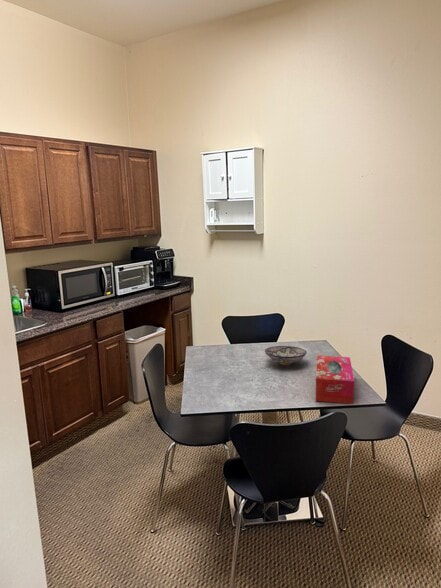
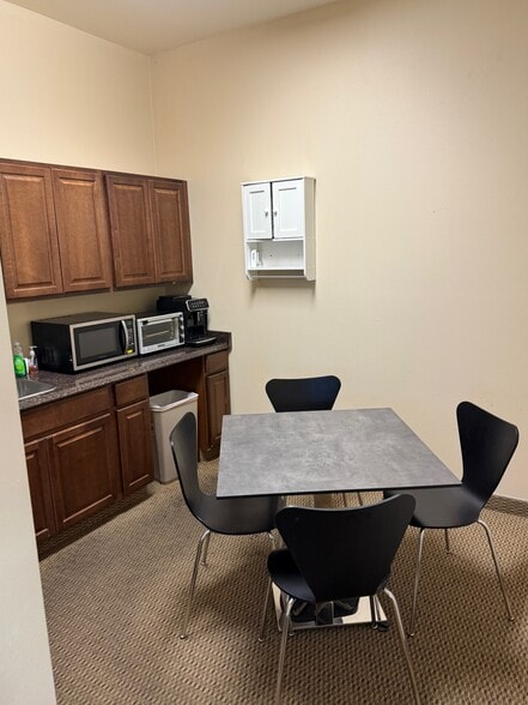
- bowl (285, 356)
- tissue box (333, 377)
